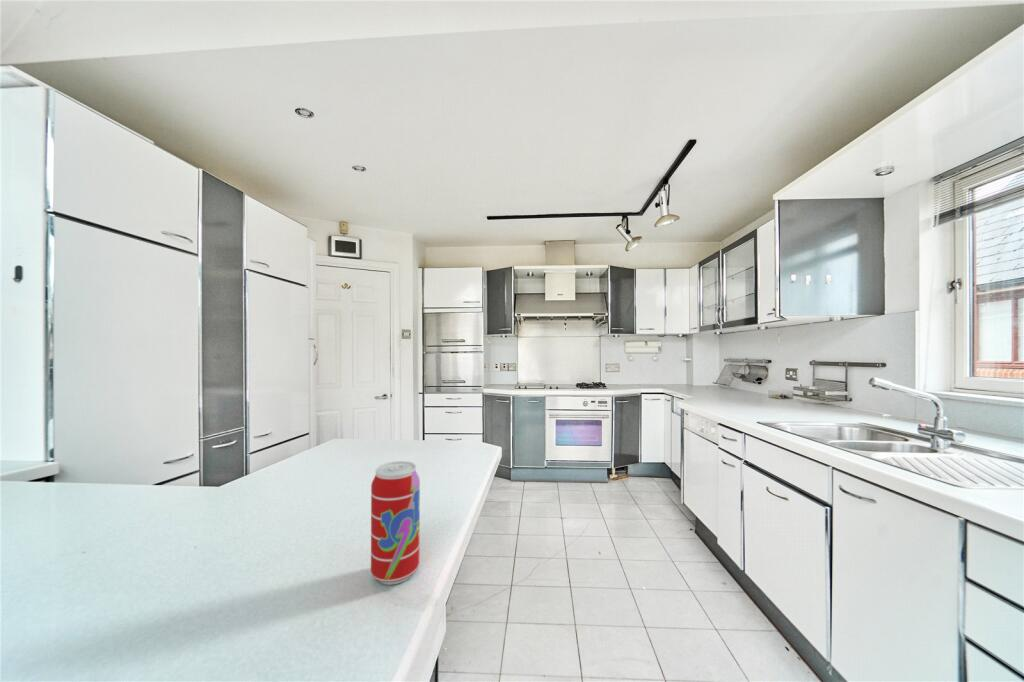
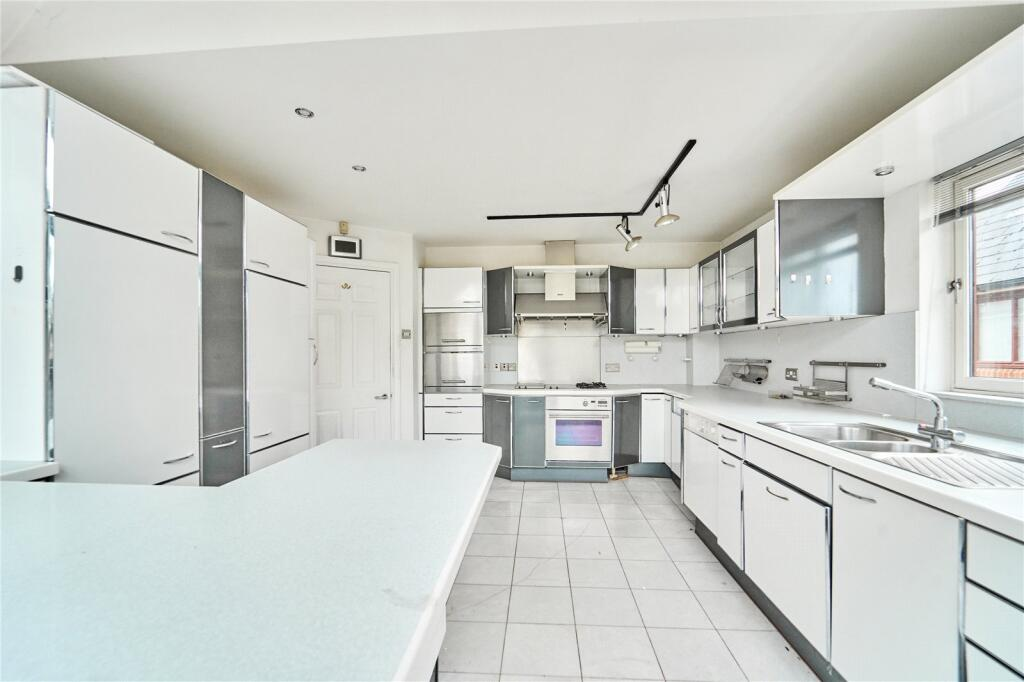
- beverage can (395, 520)
